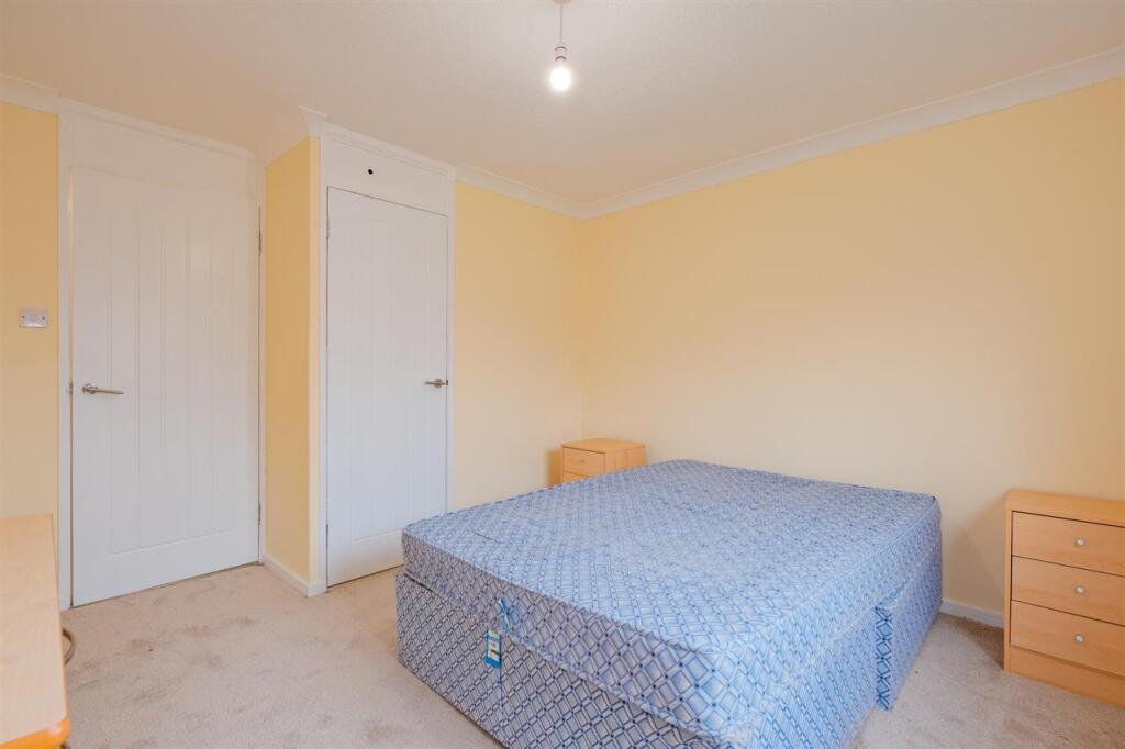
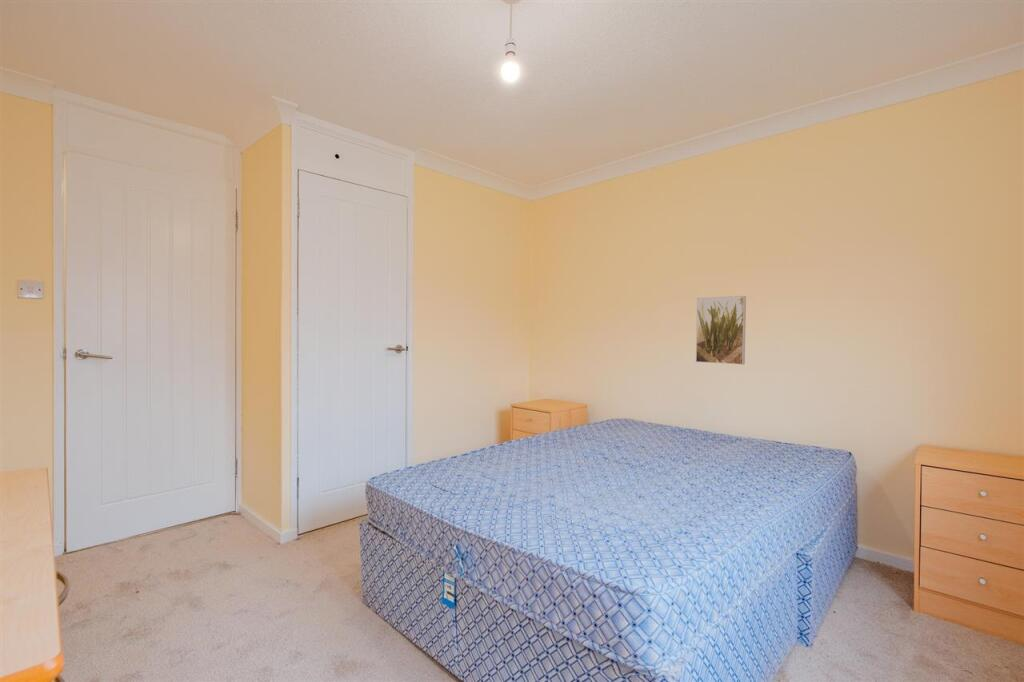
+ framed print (720, 330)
